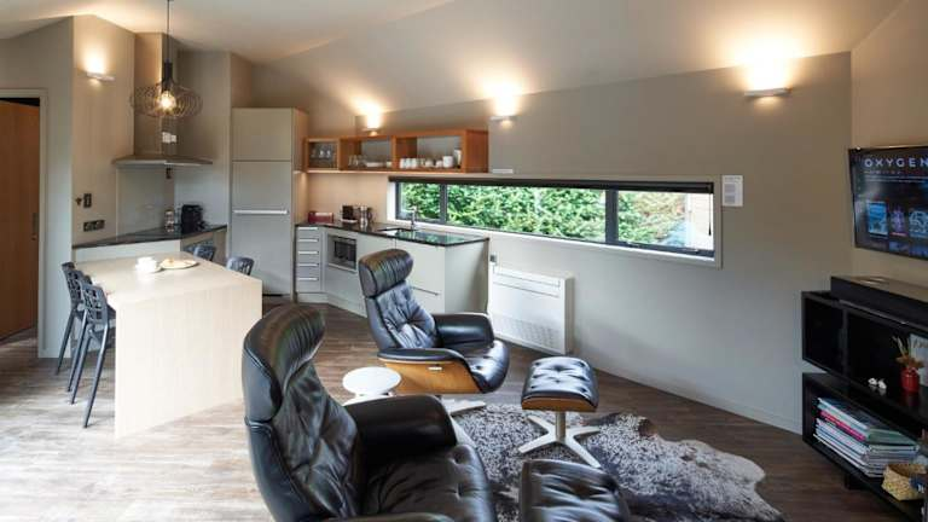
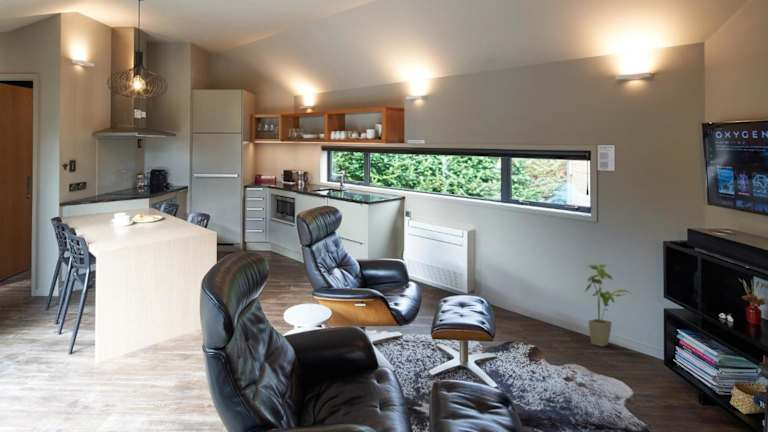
+ house plant (604, 305)
